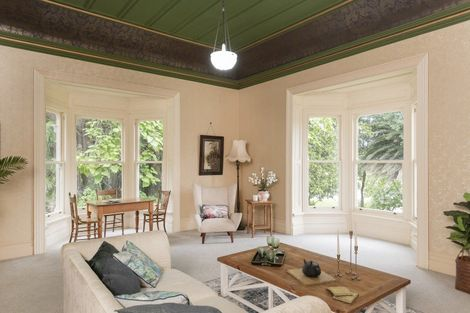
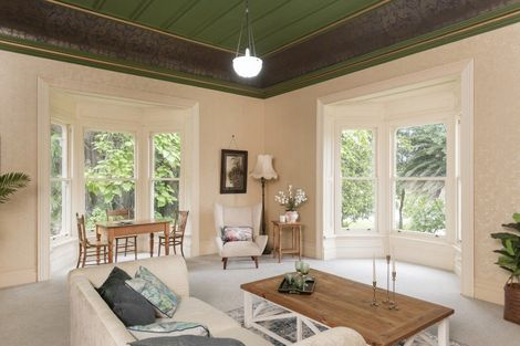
- diary (340, 291)
- teapot (310, 268)
